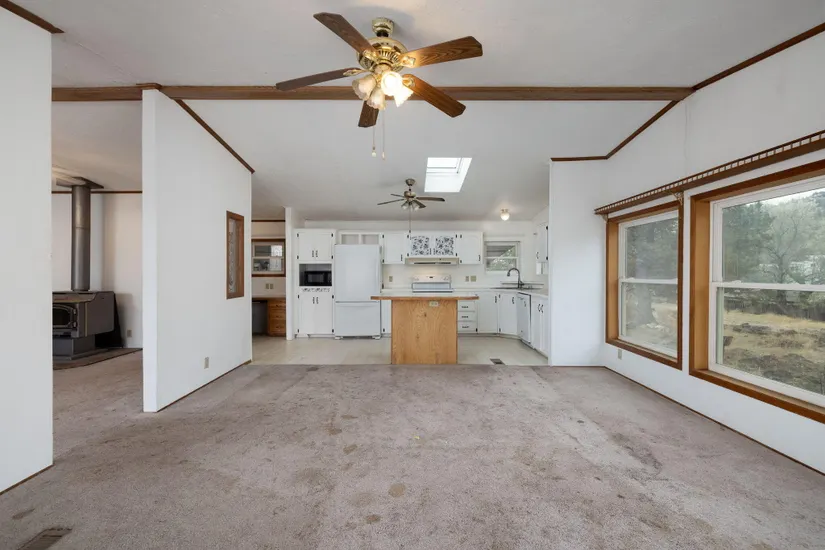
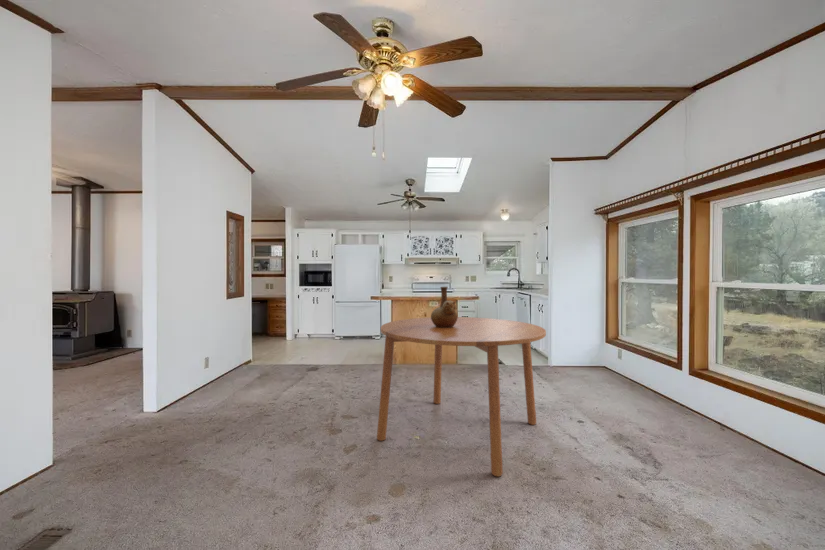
+ dining table (440, 378)
+ vase (445, 306)
